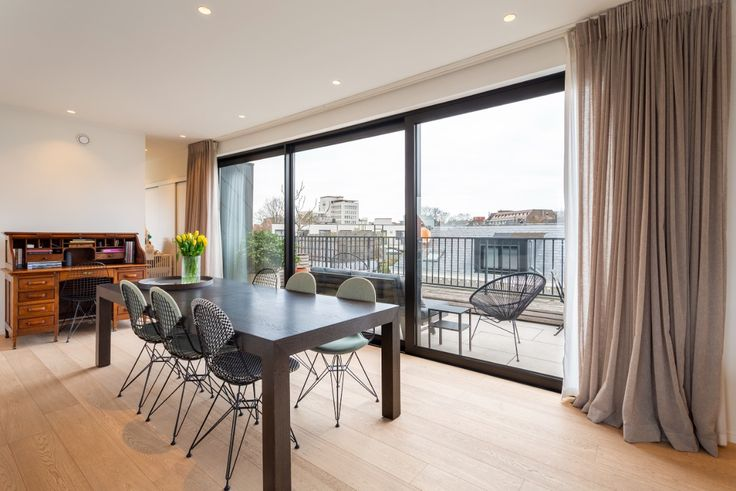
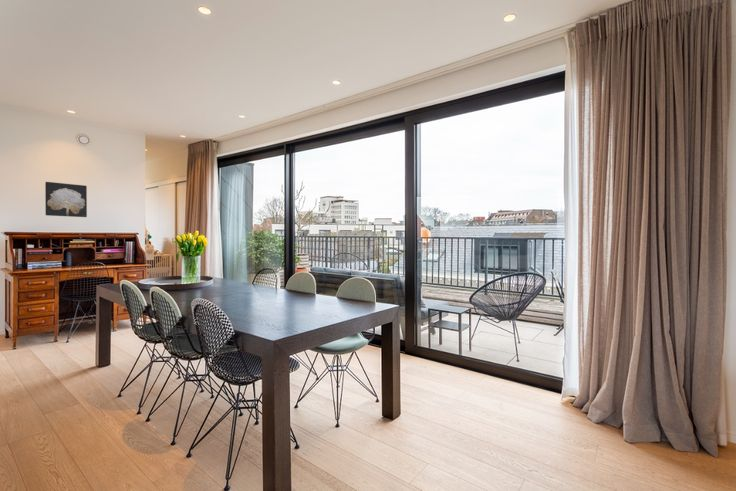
+ wall art (66, 200)
